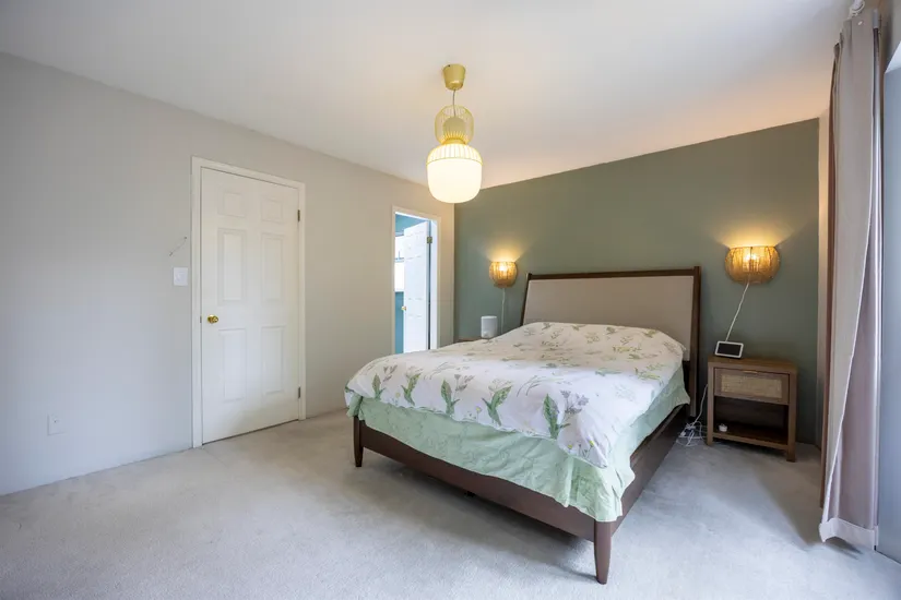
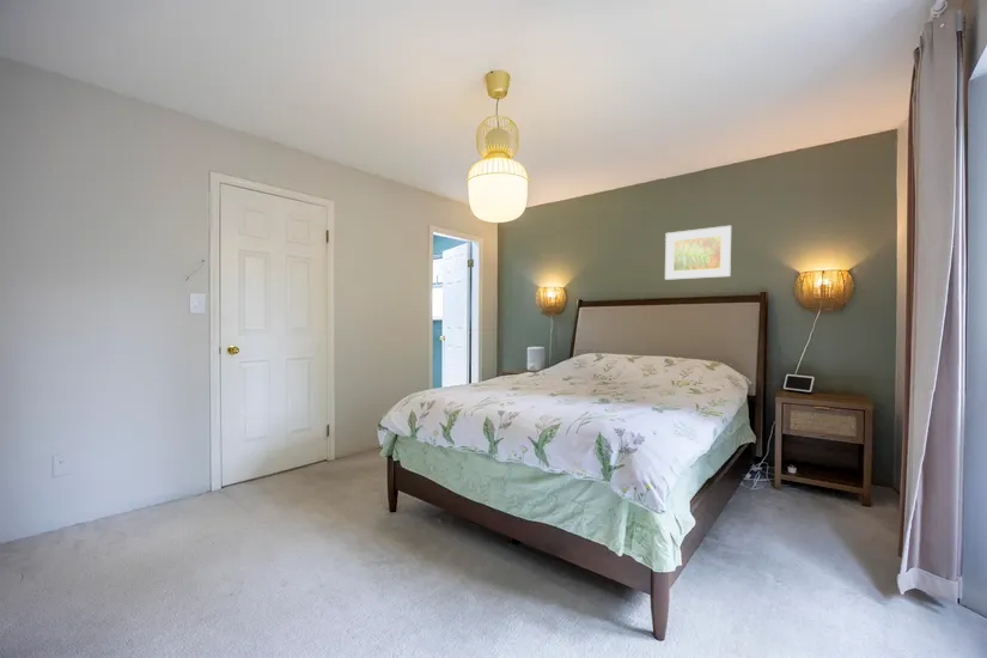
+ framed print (696, 254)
